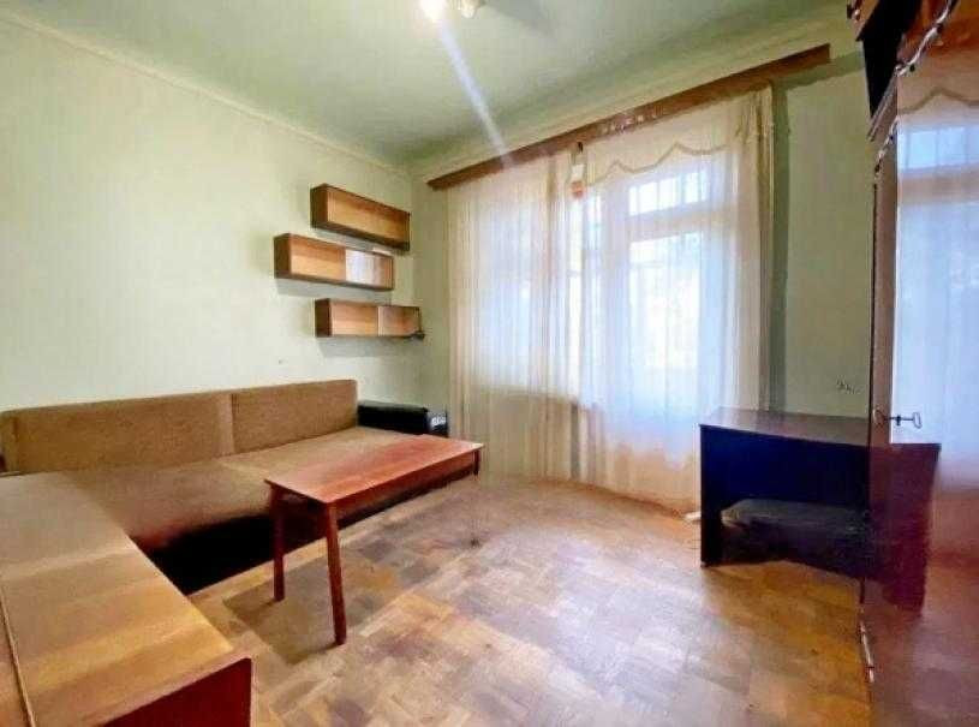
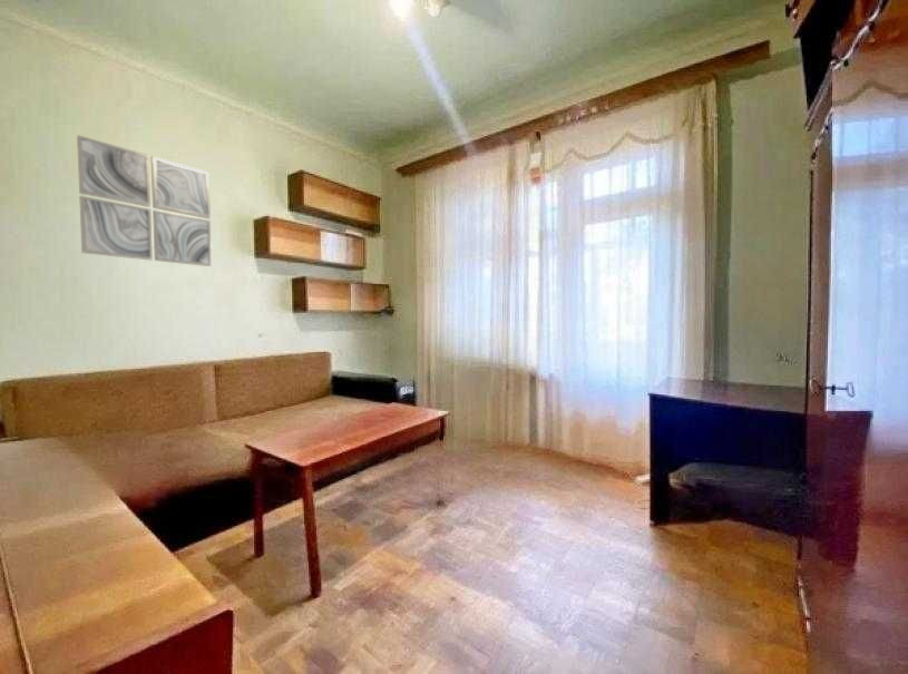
+ wall art (153, 207)
